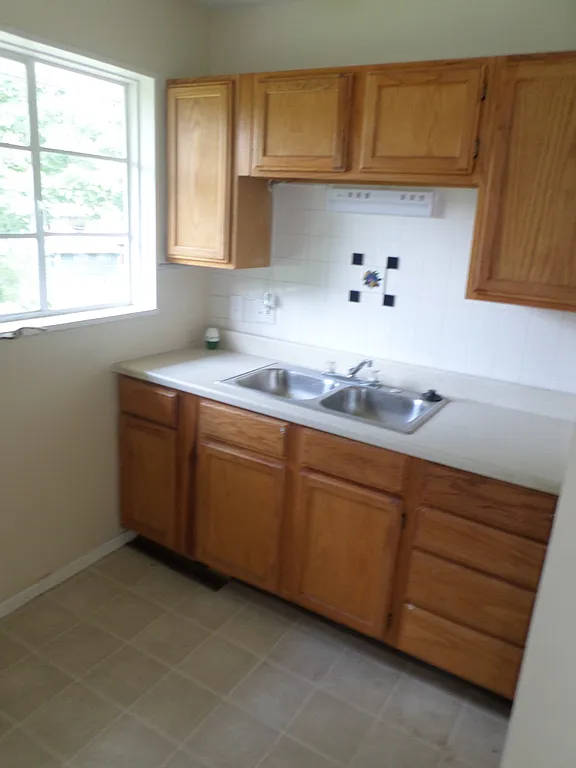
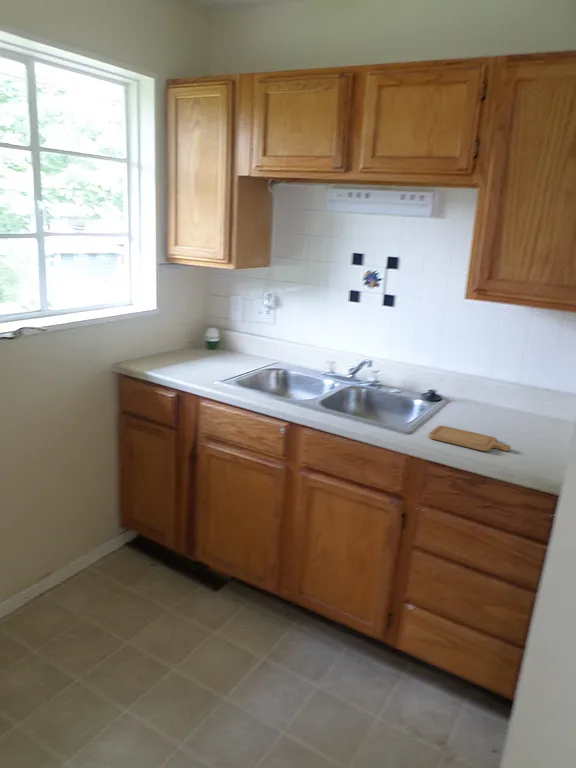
+ chopping board (470, 439)
